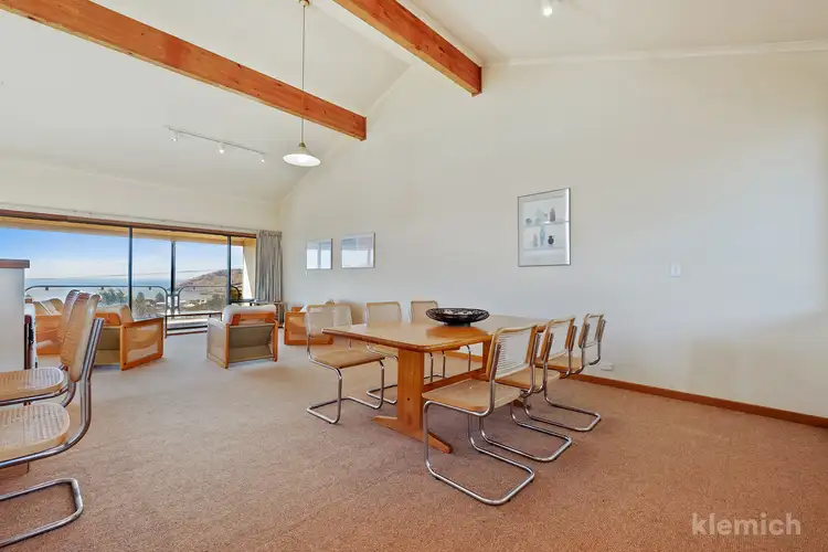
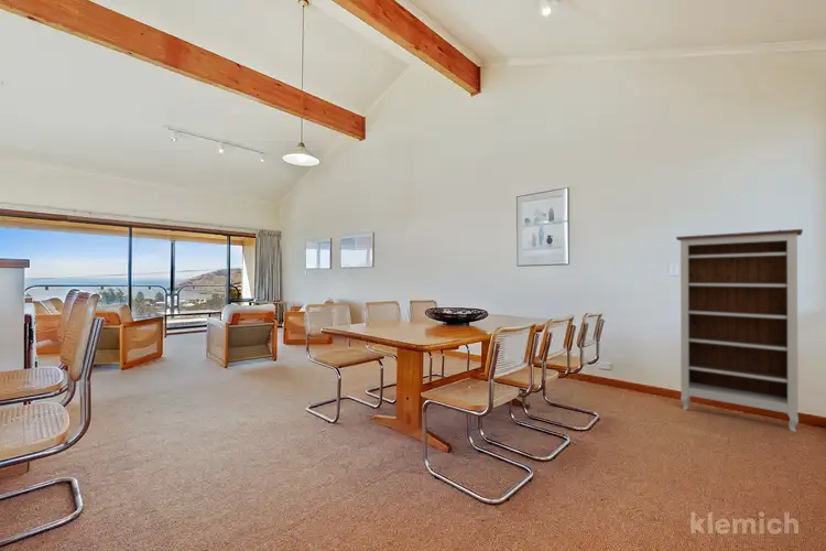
+ bookshelf (736, 323)
